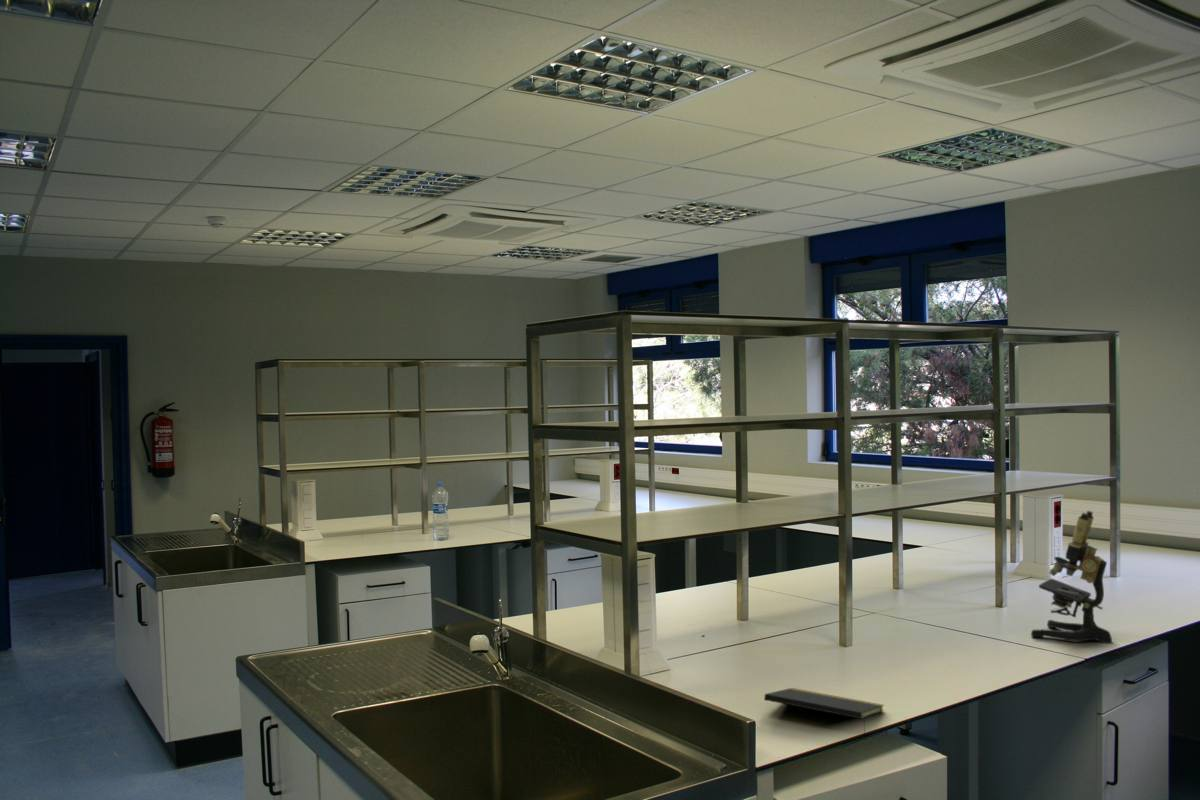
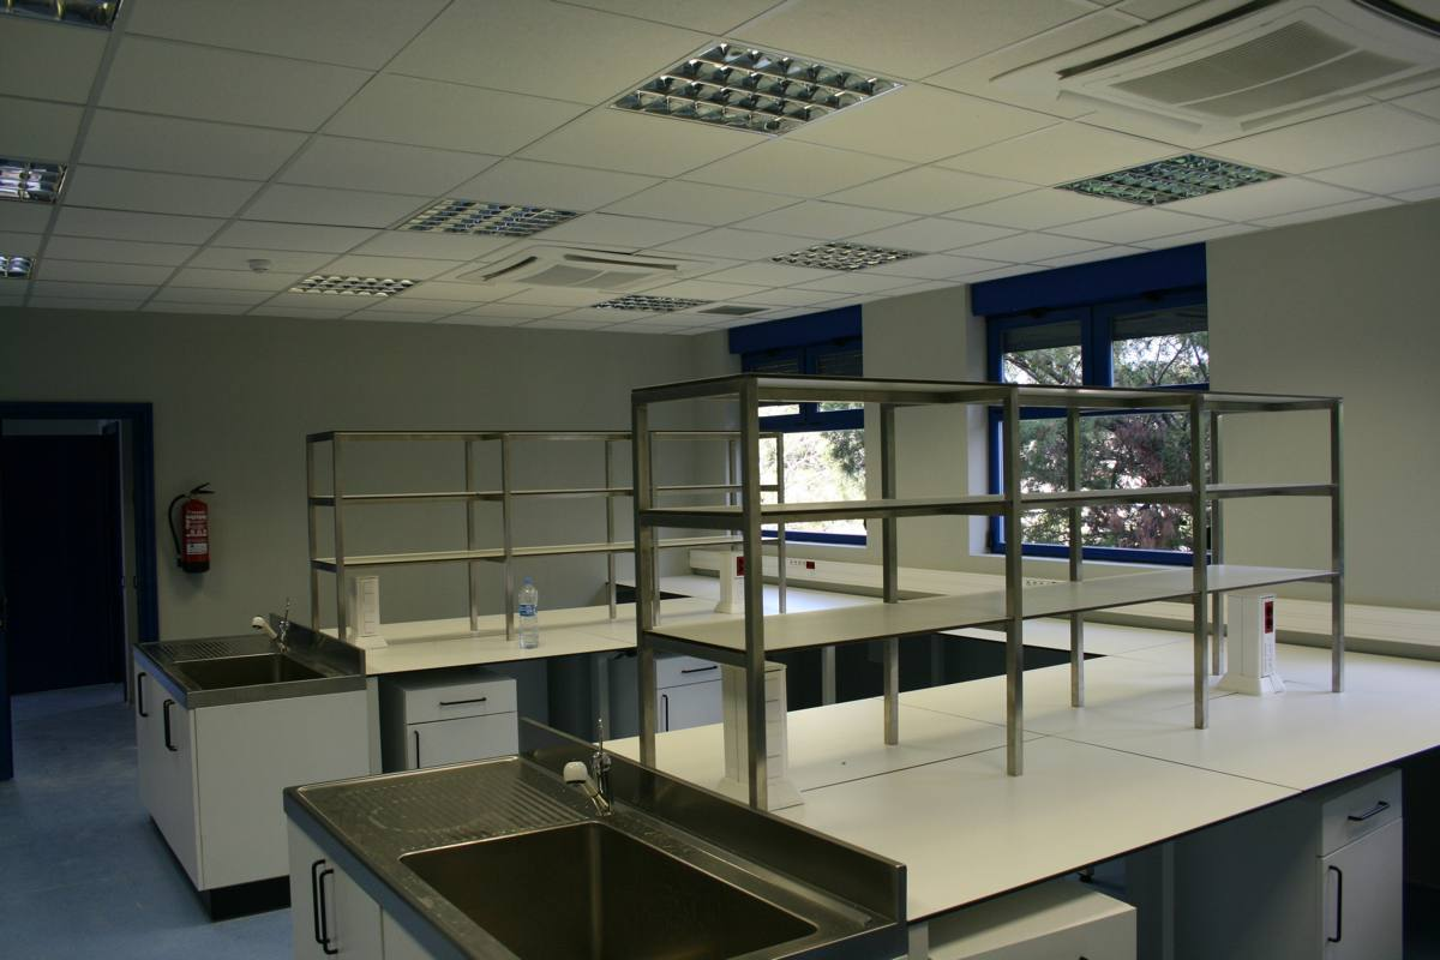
- microscope (1073, 573)
- notepad (824, 702)
